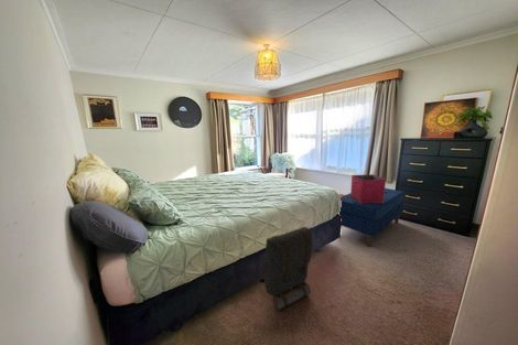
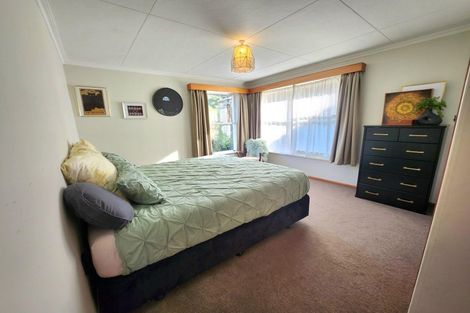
- bench (369, 212)
- storage bin (367, 187)
- shoulder bag (289, 266)
